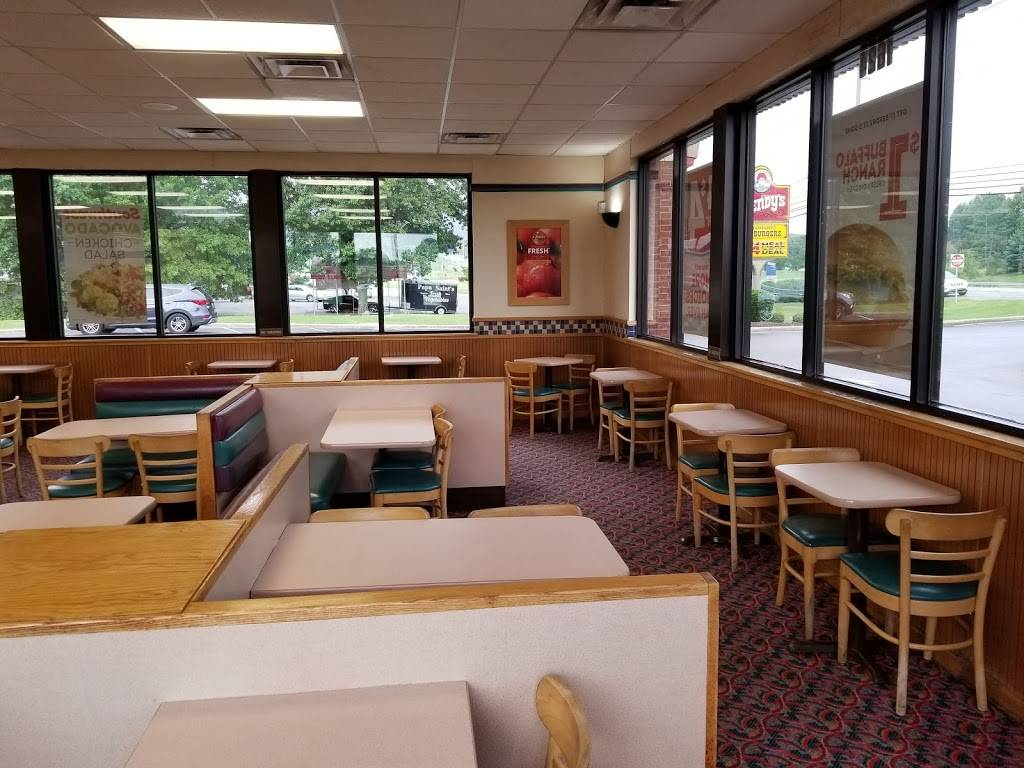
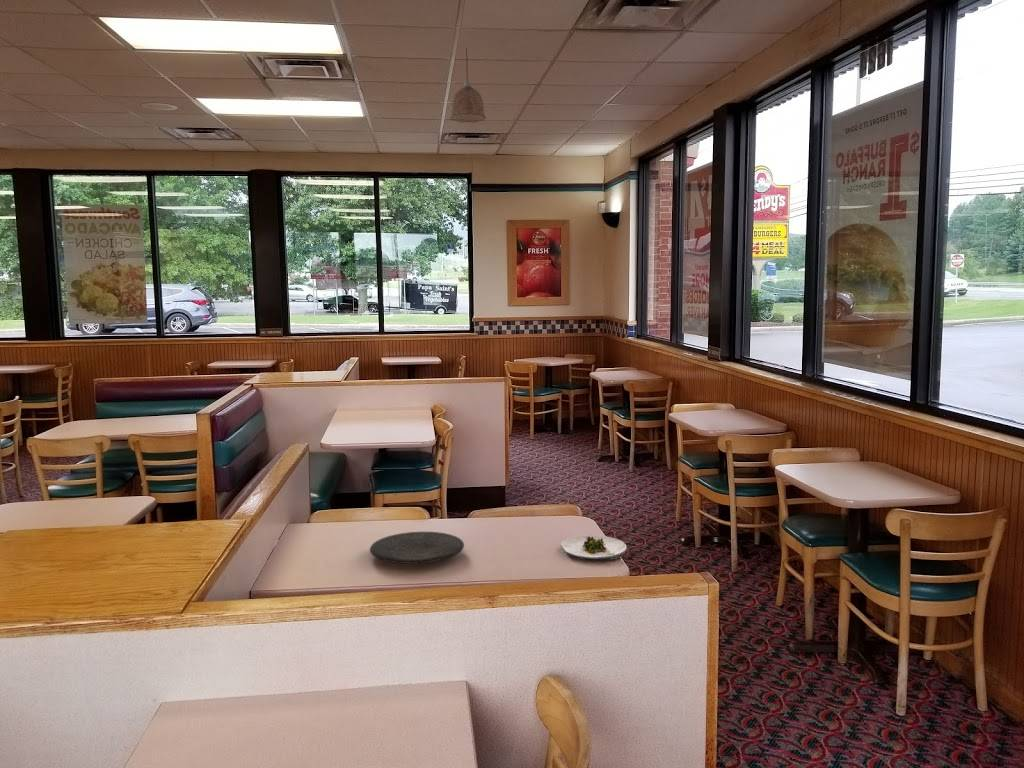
+ salad plate (594, 543)
+ plate (417, 549)
+ pendant lamp (467, 83)
